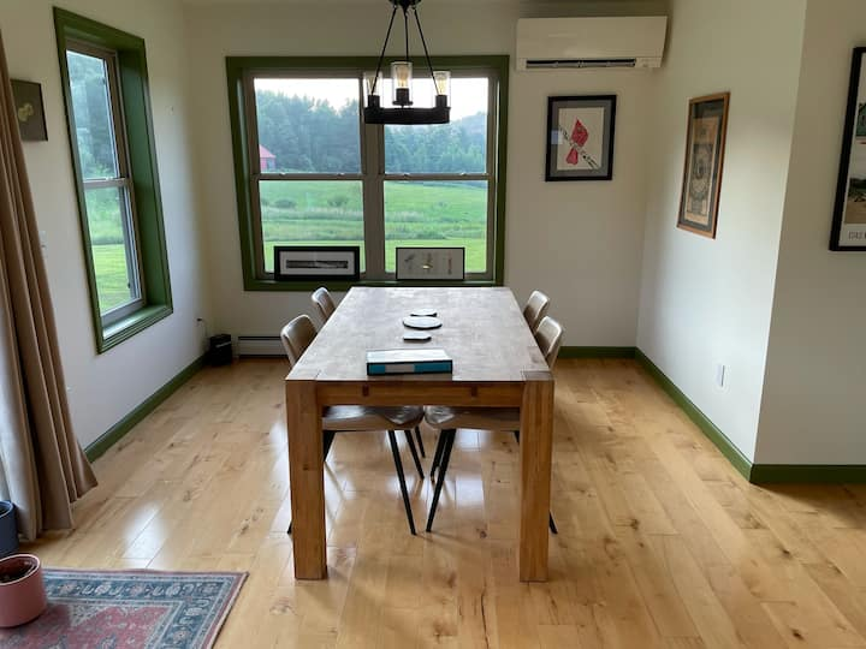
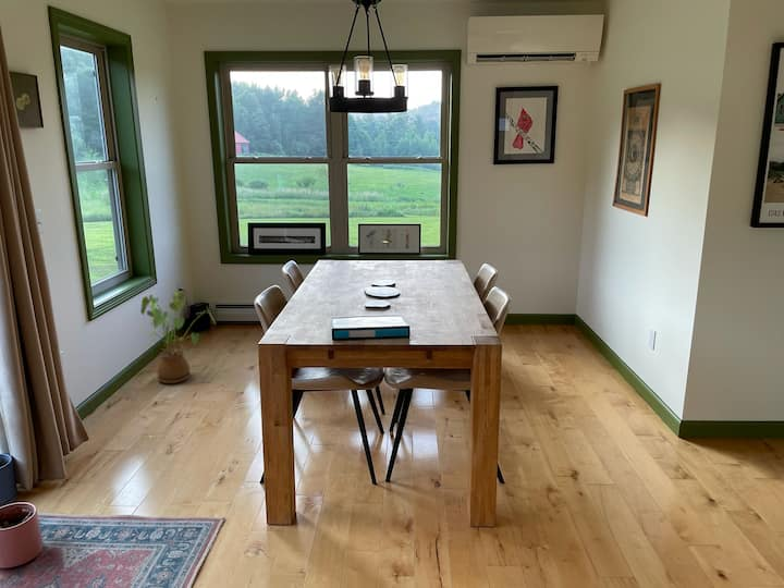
+ house plant (176, 336)
